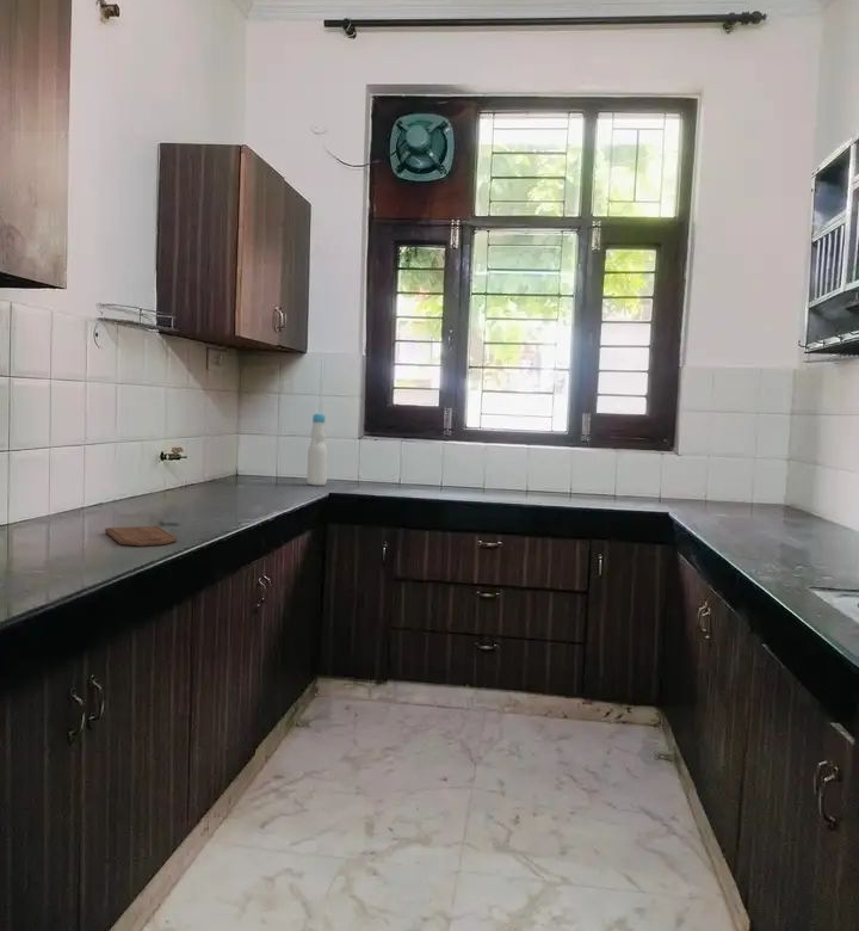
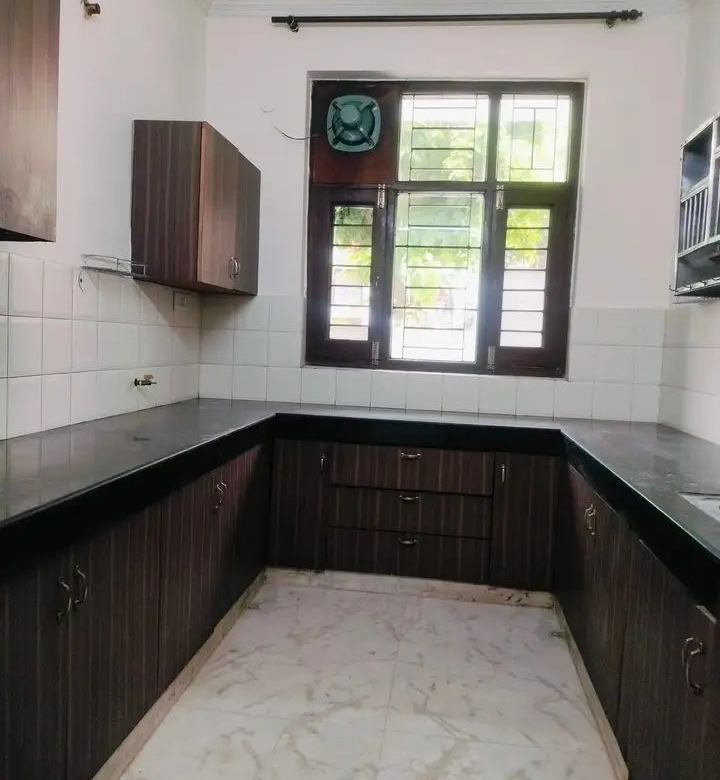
- bottle (317, 449)
- cutting board (141, 535)
